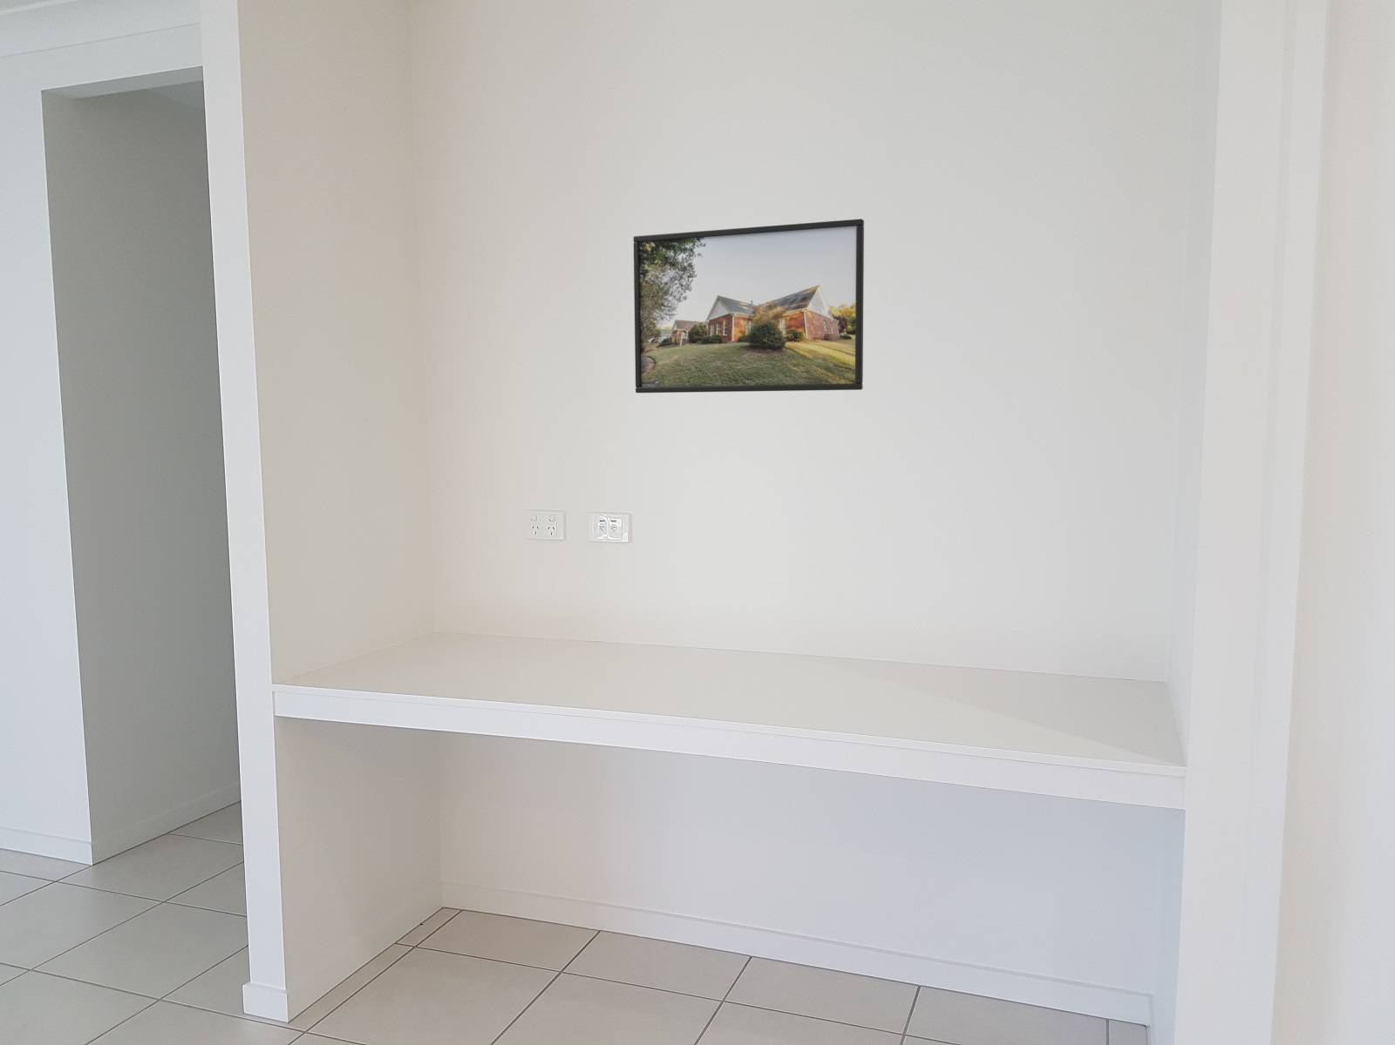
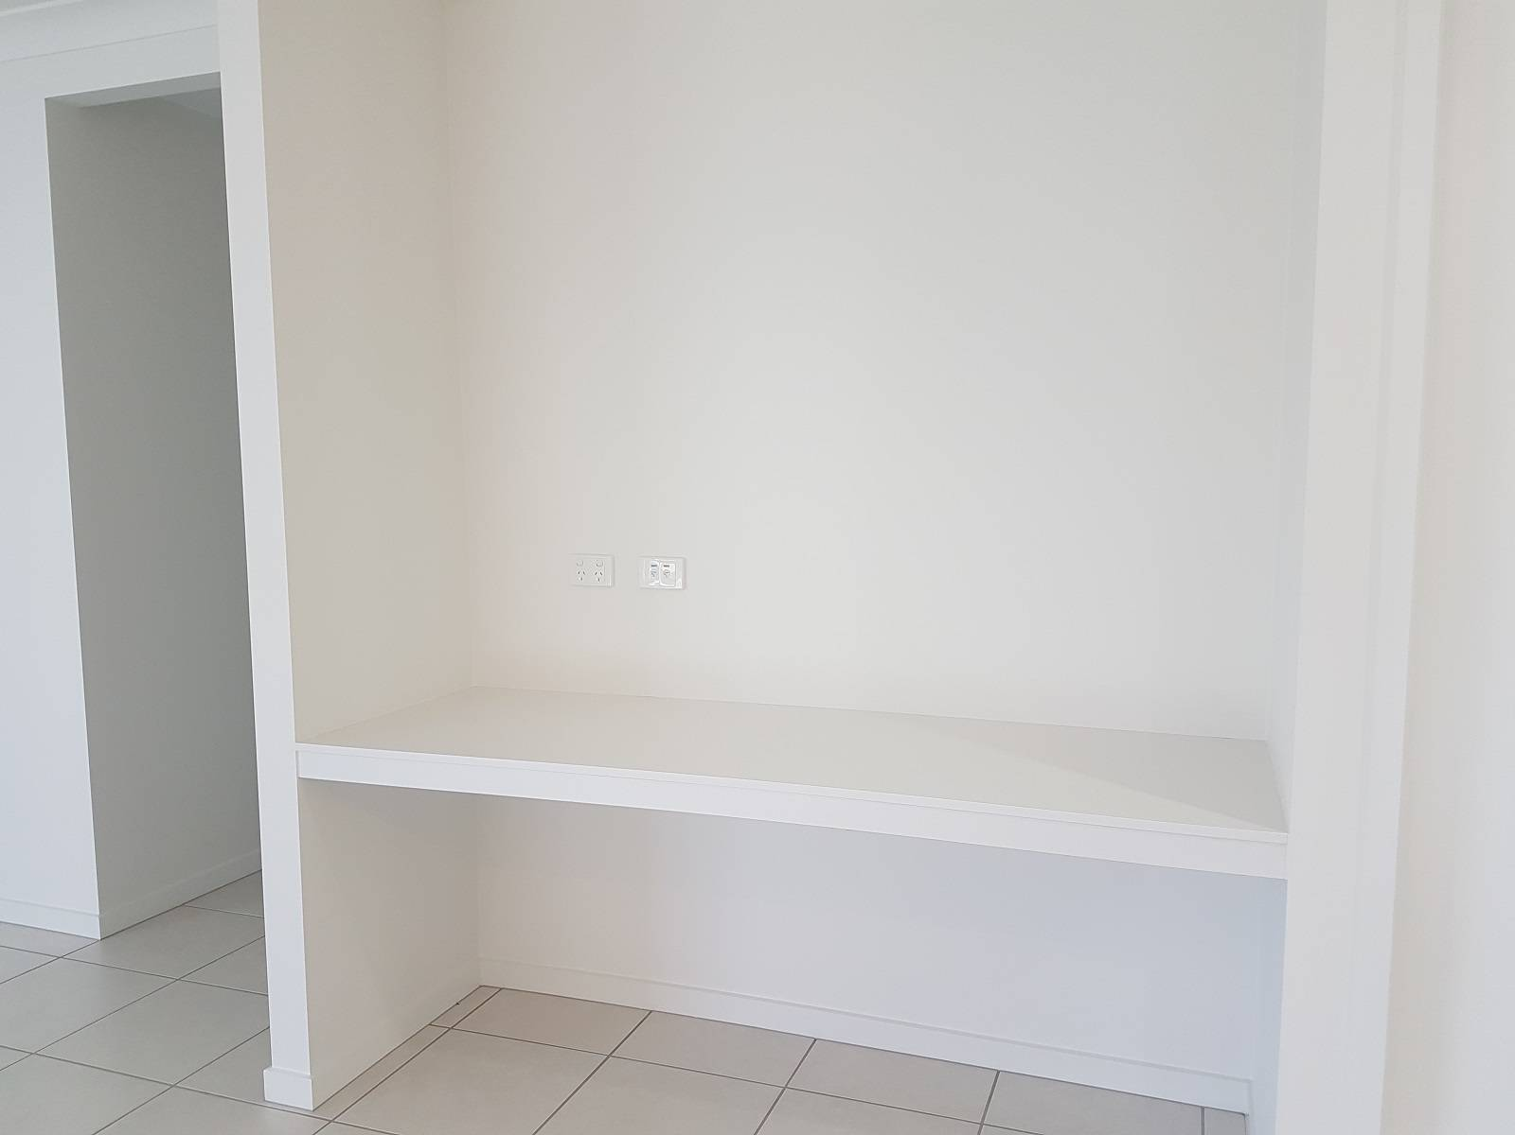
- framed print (744, 310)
